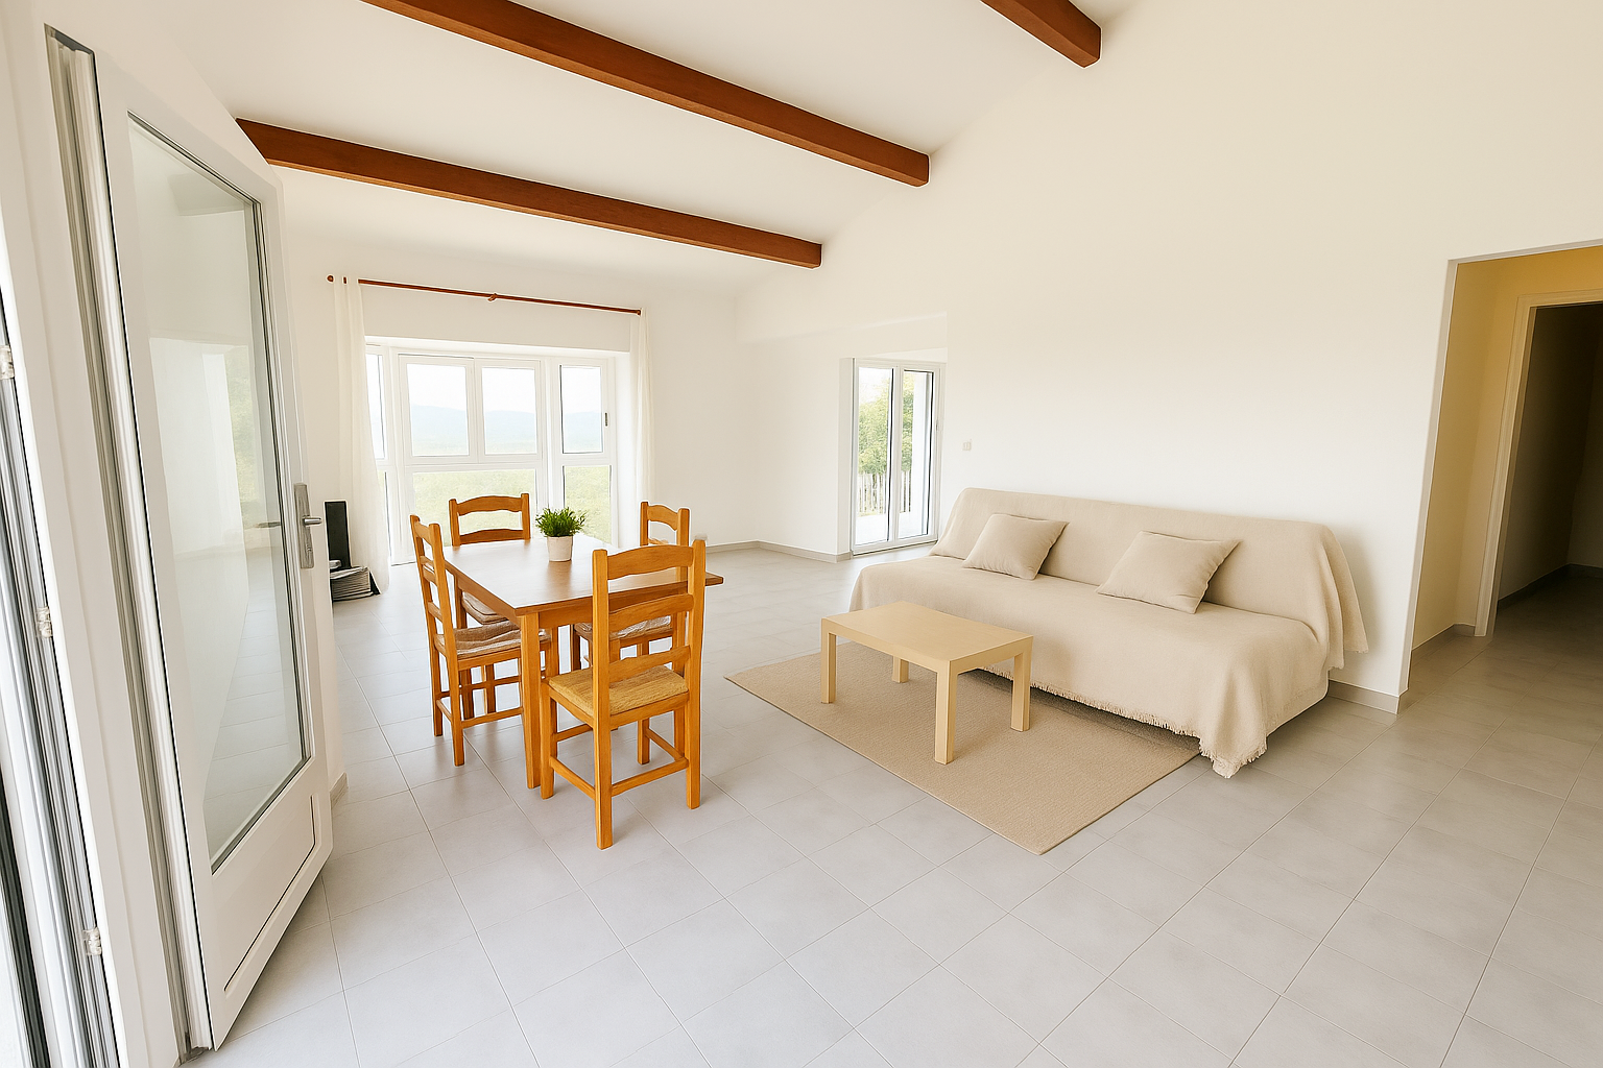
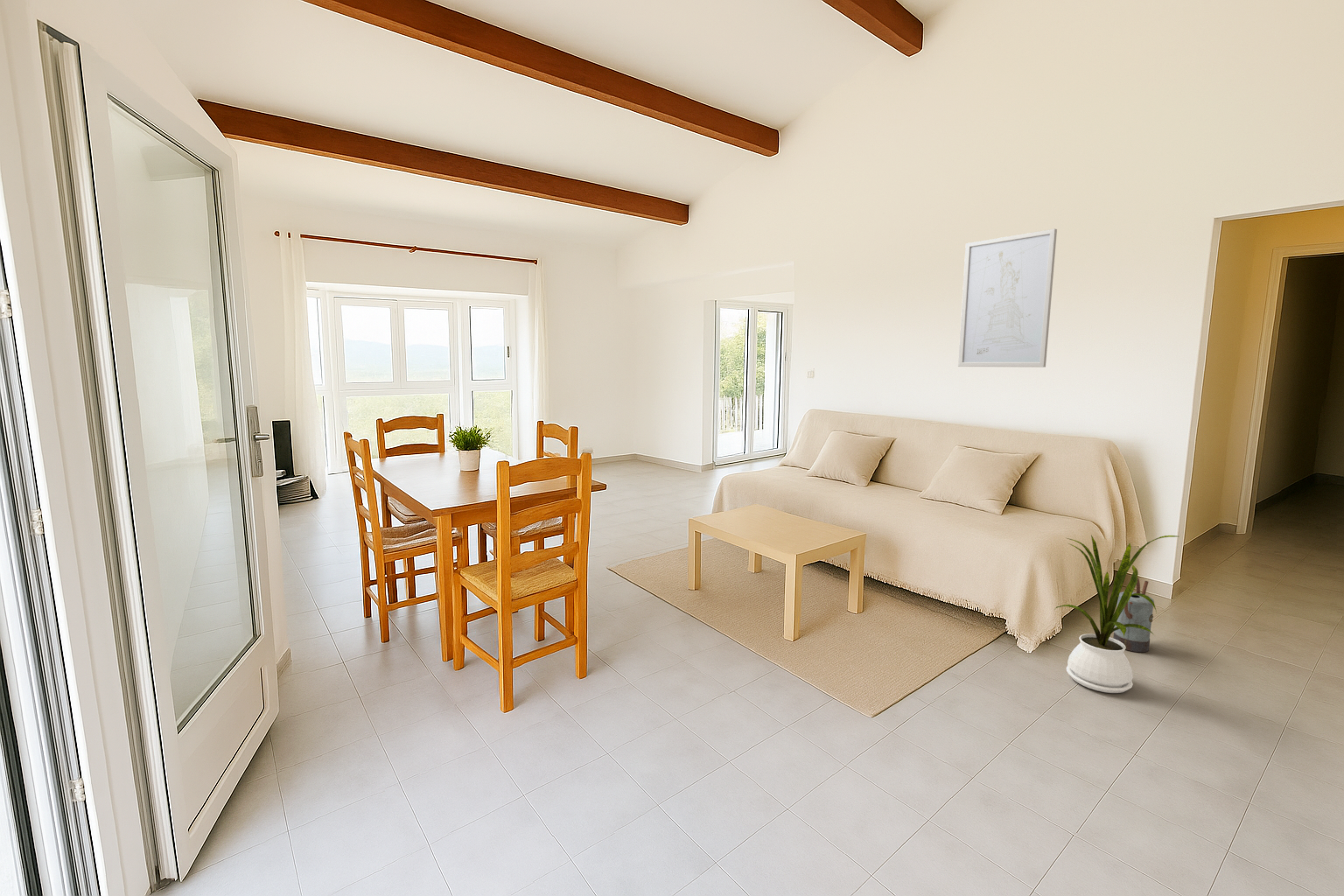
+ watering can (1134, 609)
+ house plant (1111, 604)
+ wall art (1004, 302)
